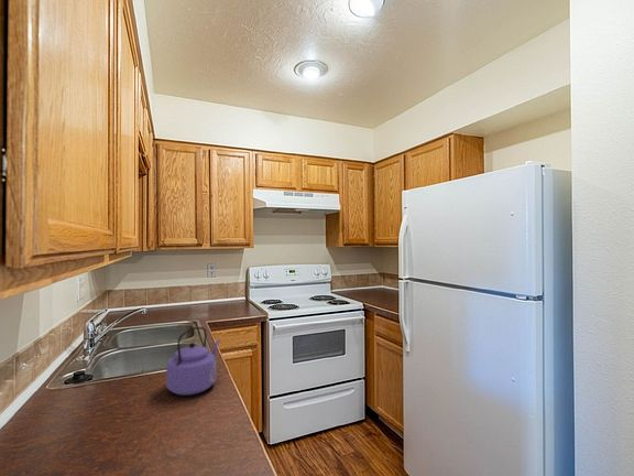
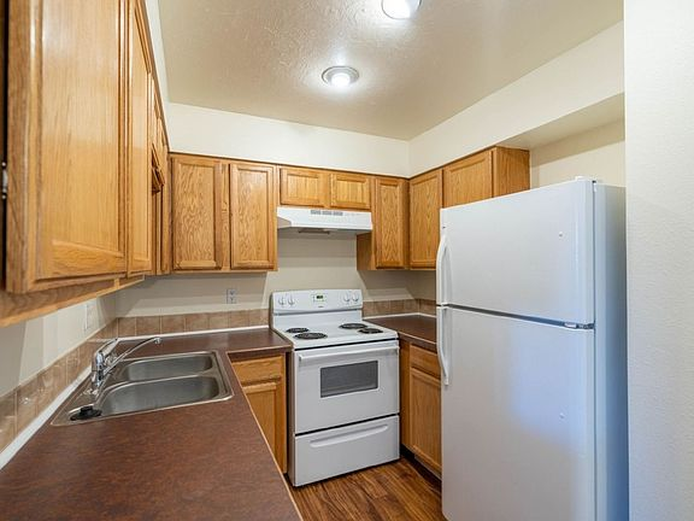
- kettle (198, 355)
